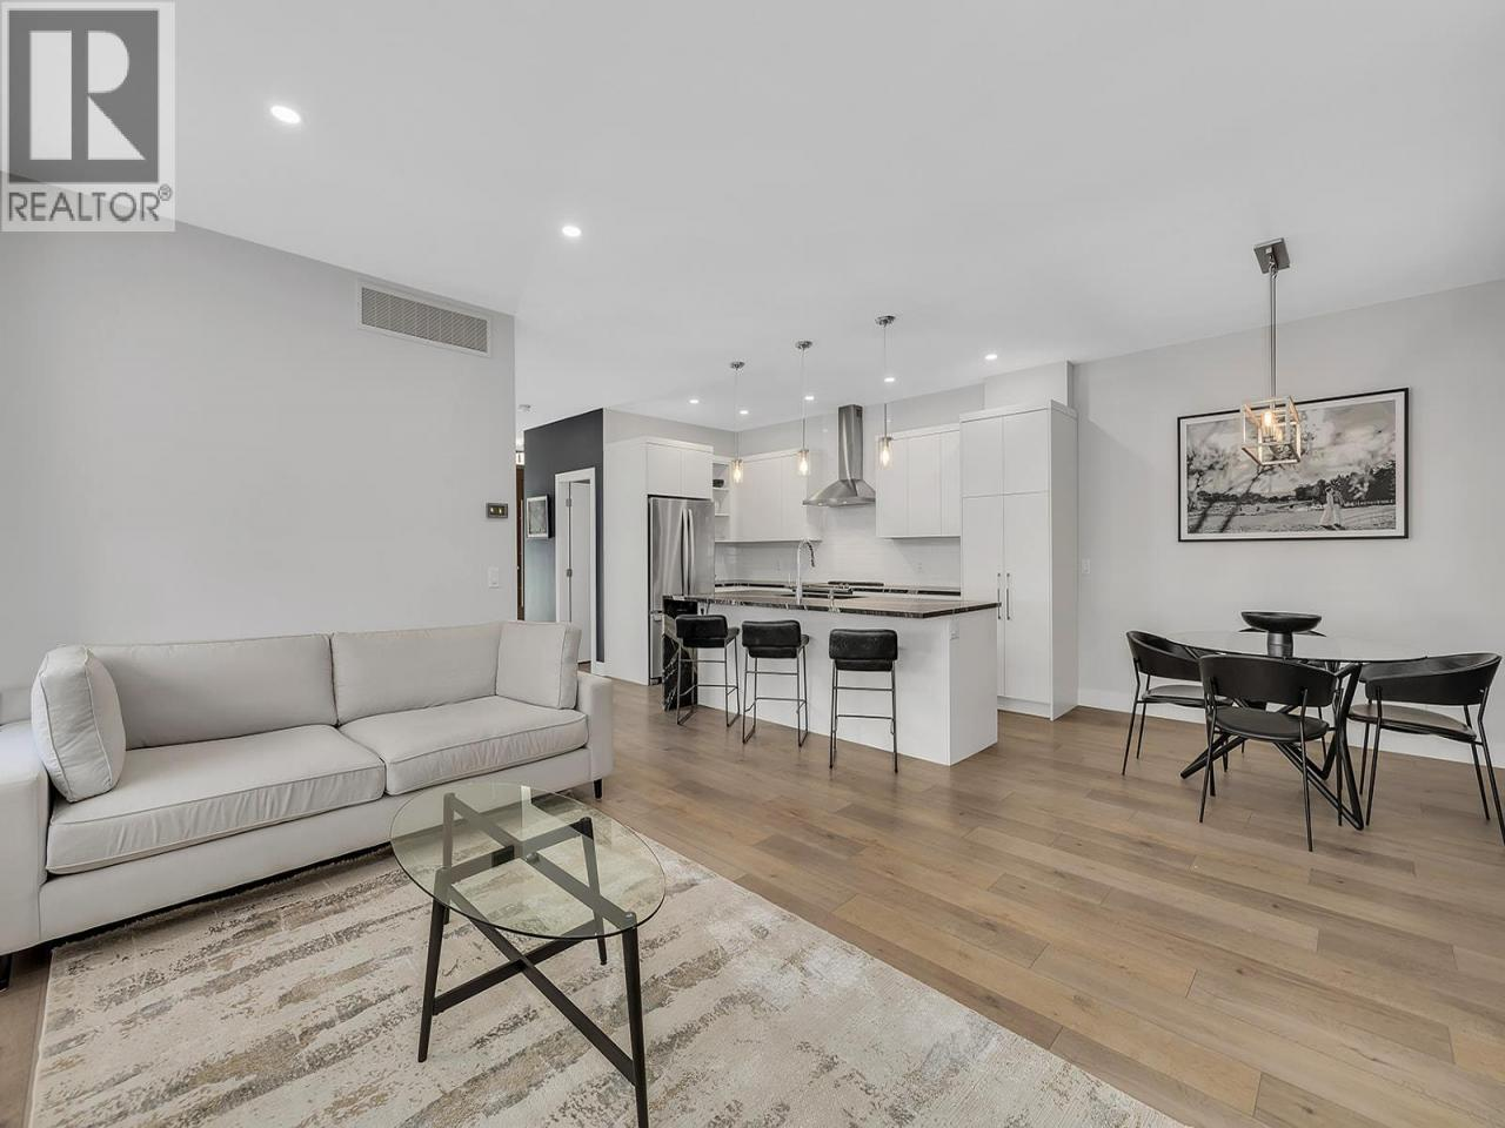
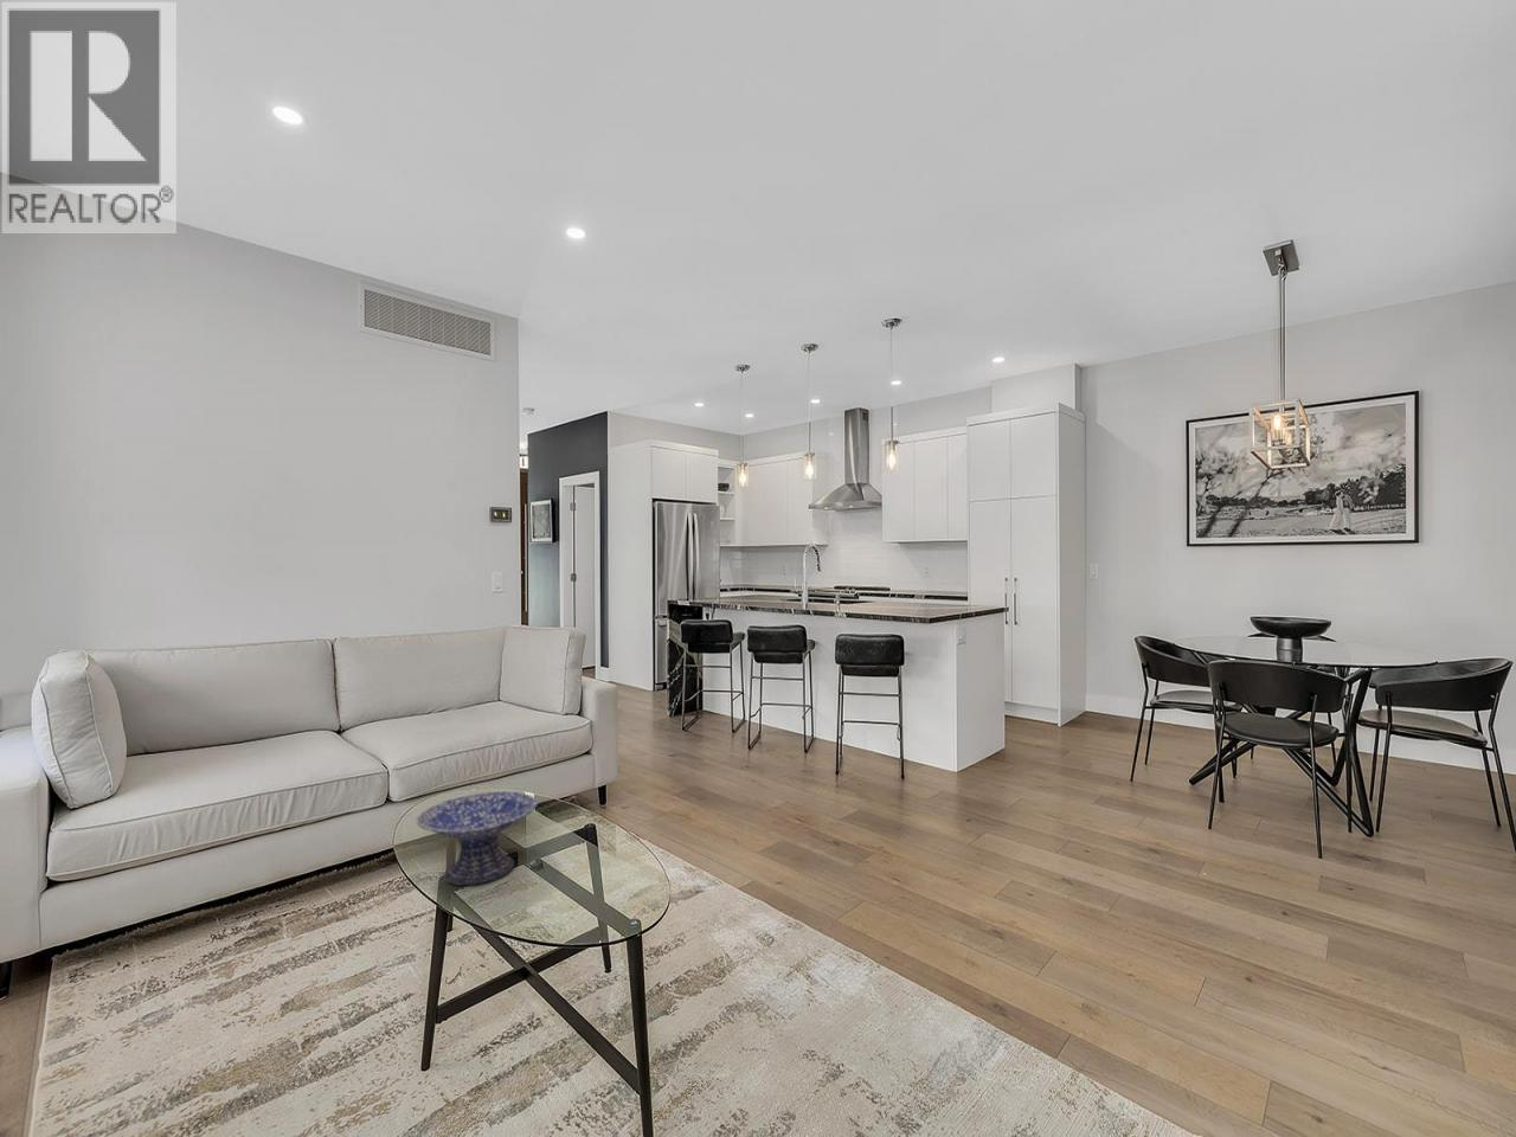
+ decorative bowl (479, 838)
